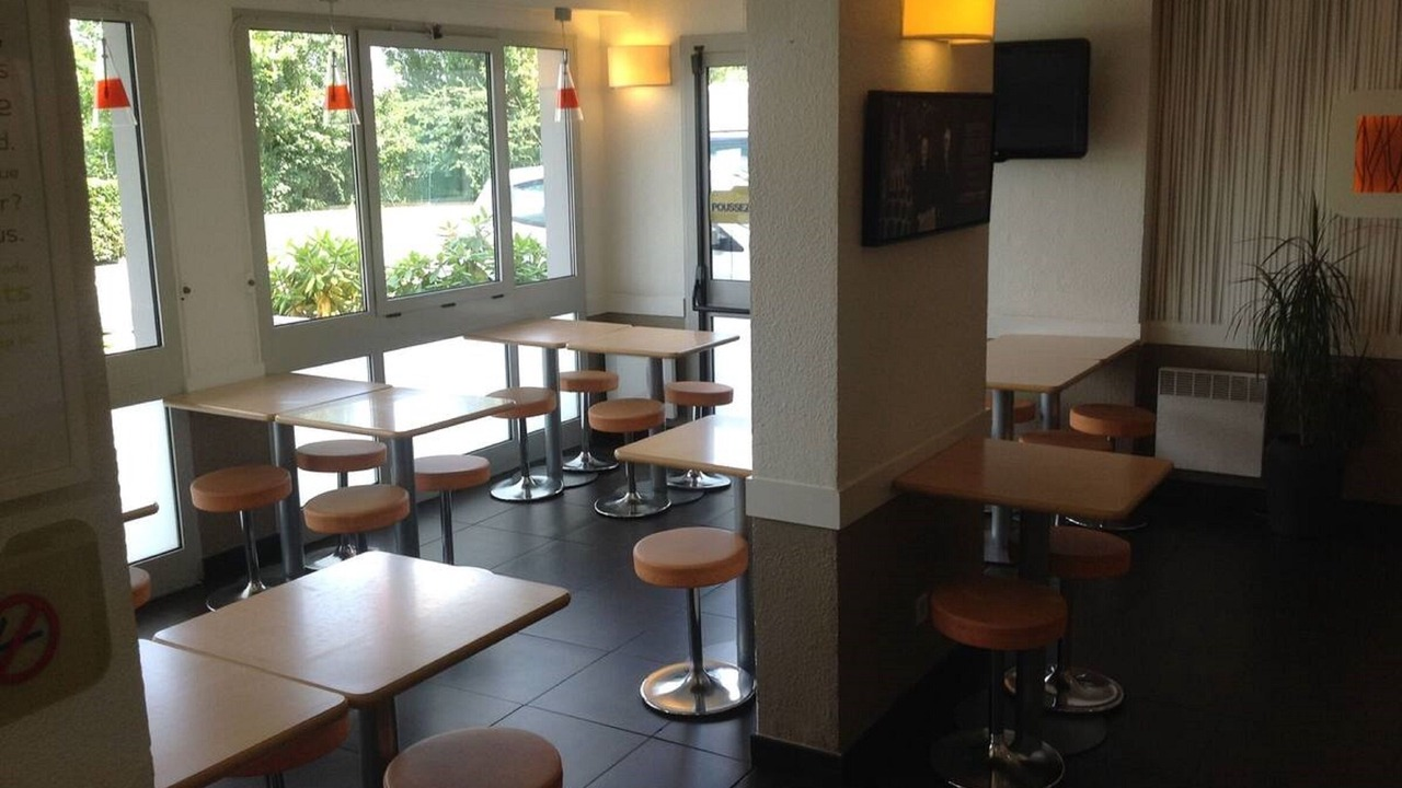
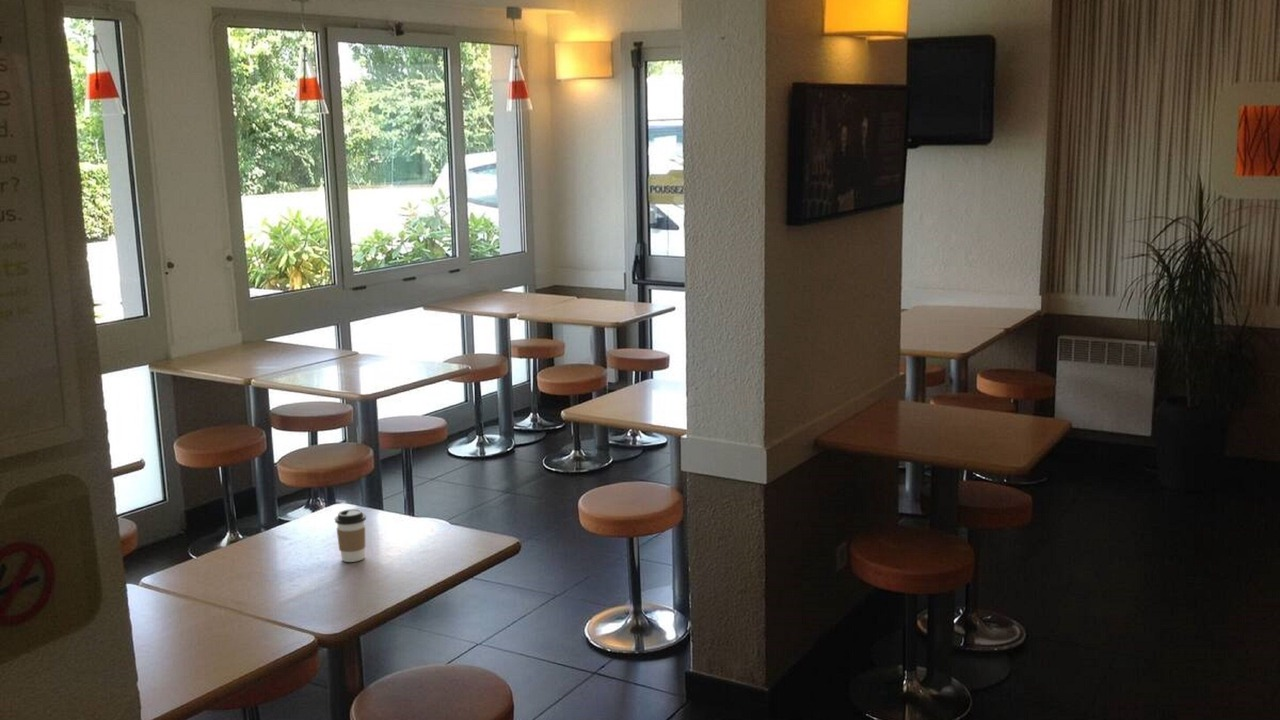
+ coffee cup (351, 535)
